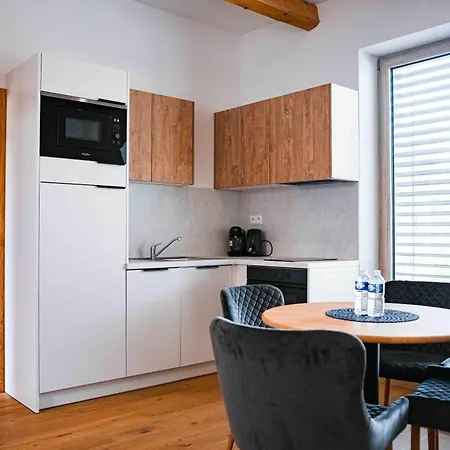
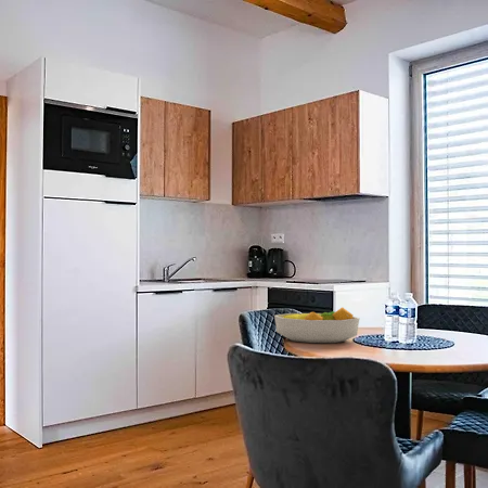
+ fruit bowl (316, 322)
